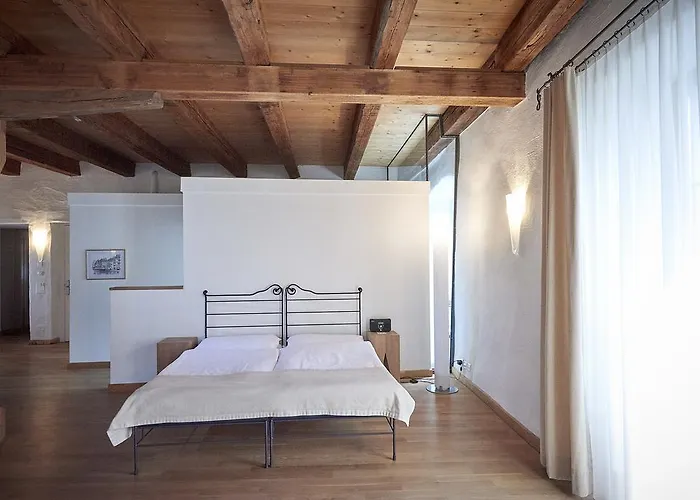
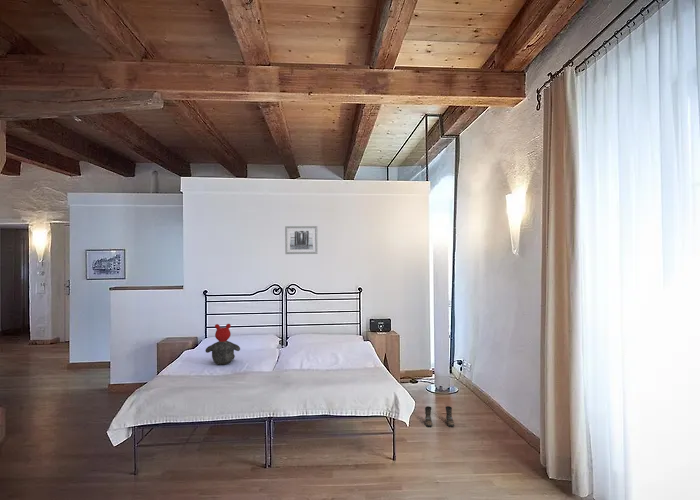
+ wall art (301, 240)
+ boots (446, 416)
+ teddy bear (223, 342)
